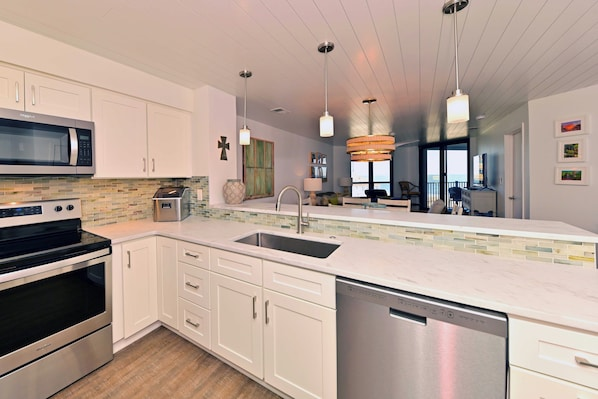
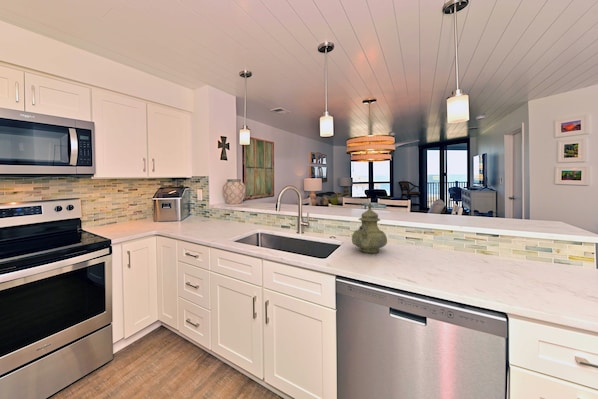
+ teapot (368, 227)
